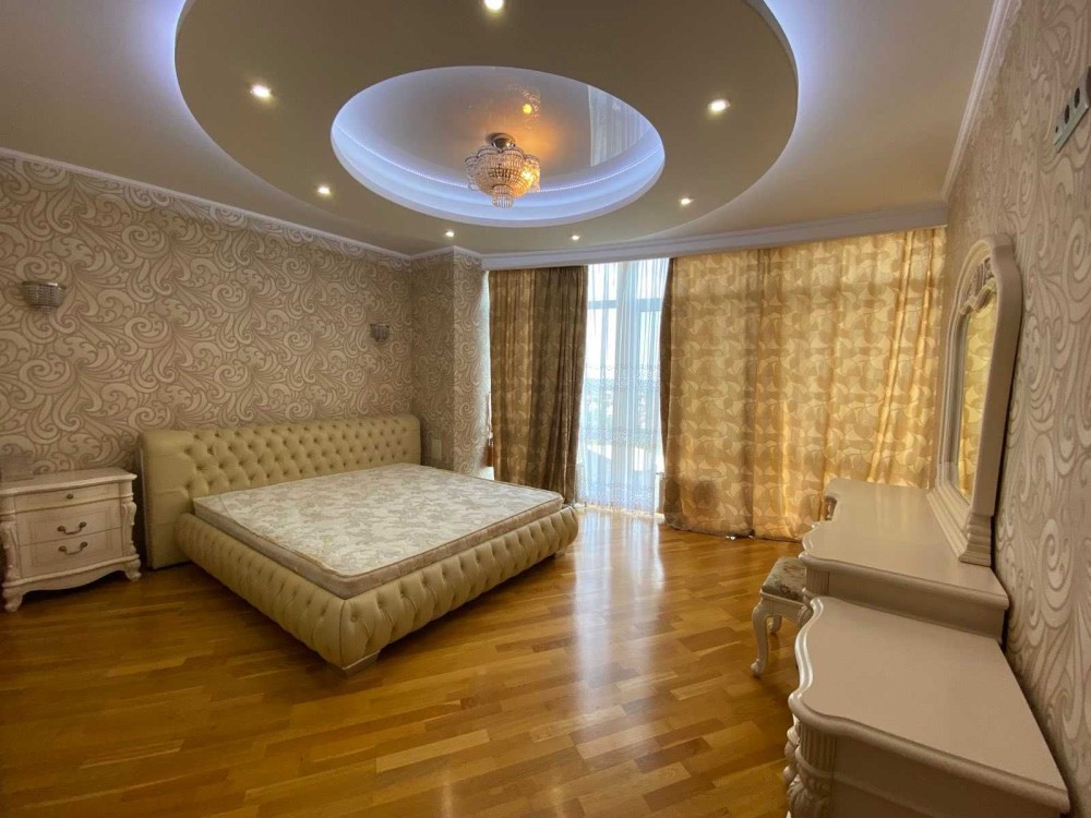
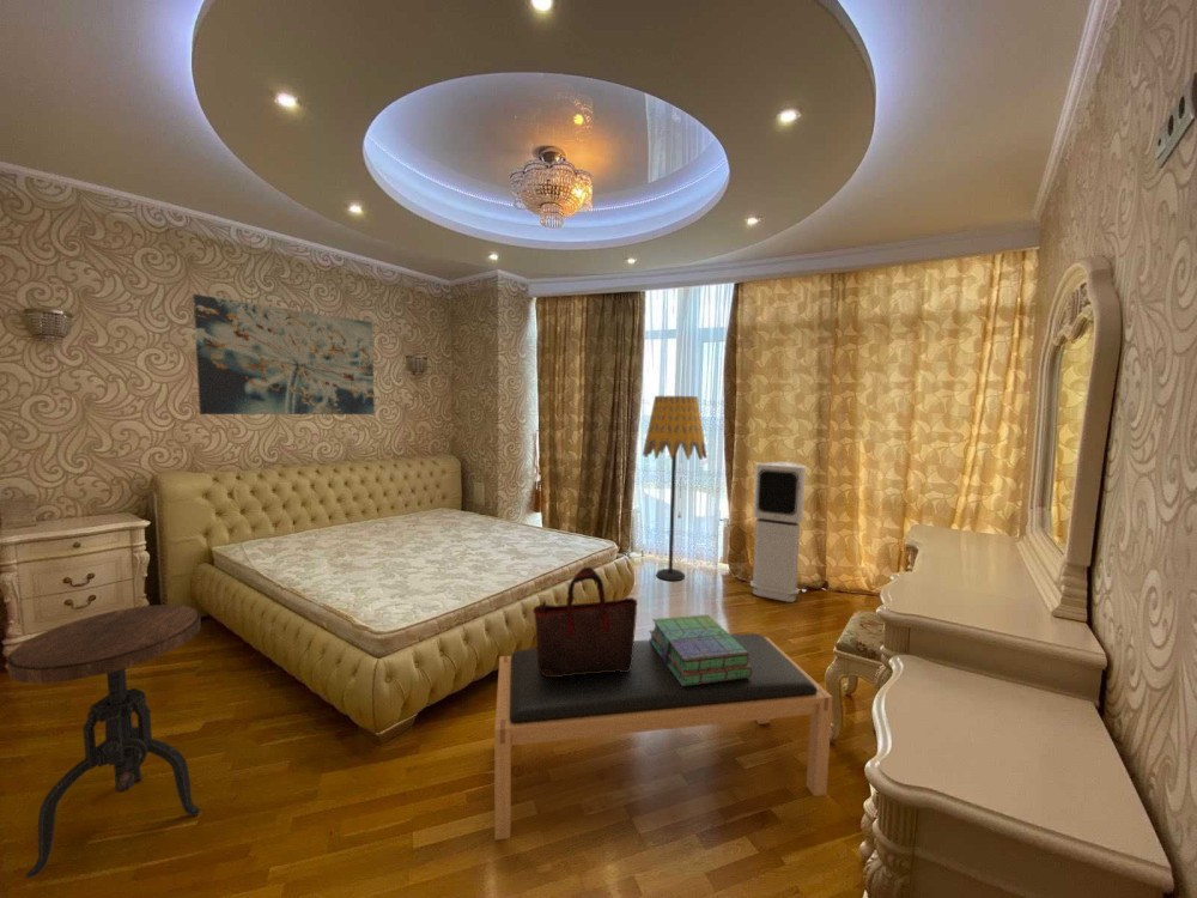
+ air purifier (778, 528)
+ floor lamp (673, 487)
+ wall art (296, 363)
+ stack of books (697, 645)
+ side table (120, 726)
+ handbag (585, 615)
+ bench (654, 715)
